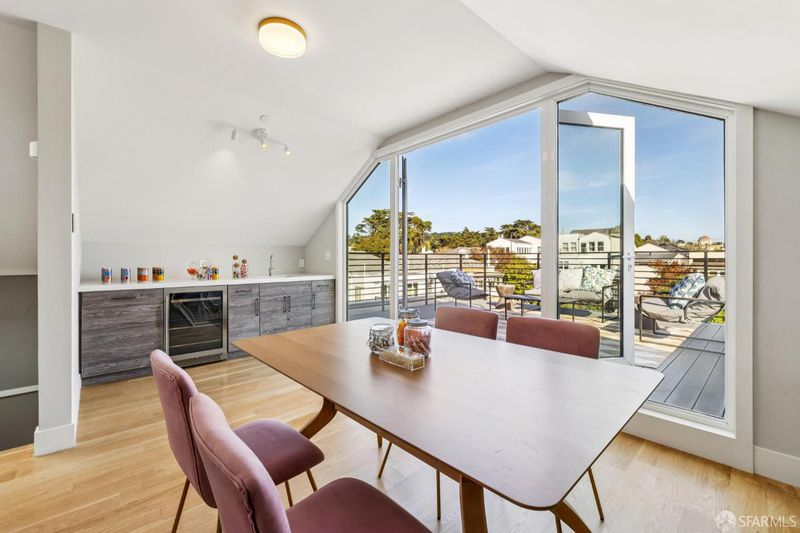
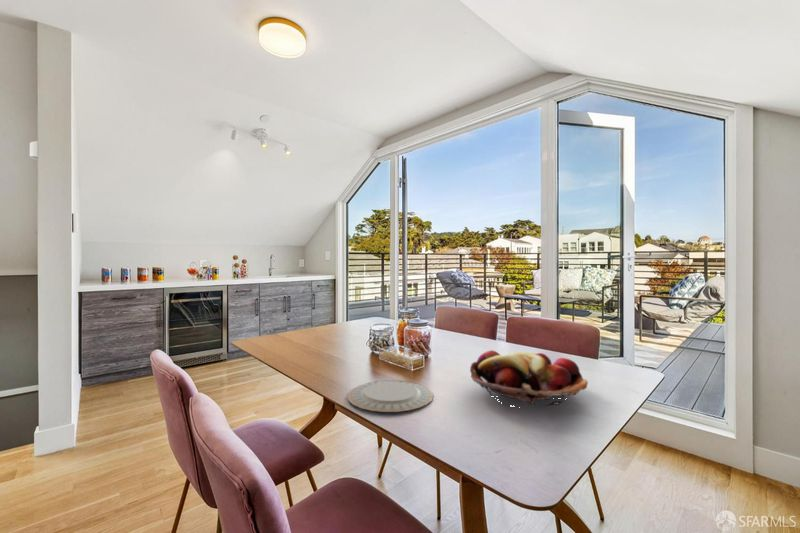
+ chinaware (390, 392)
+ fruit basket (526, 373)
